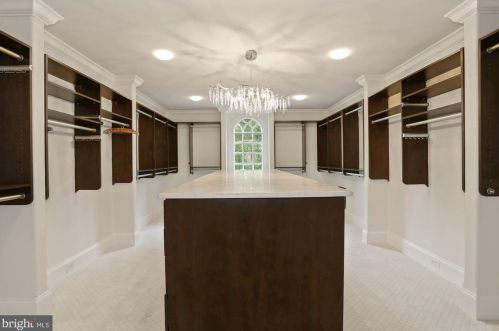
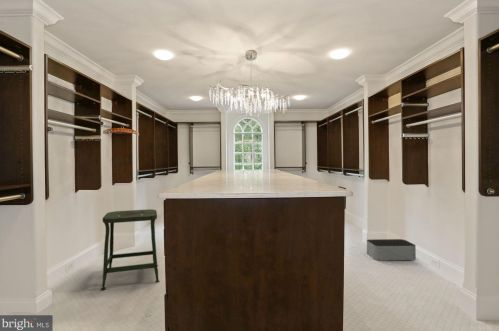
+ storage bin (390, 249)
+ stool (135, 252)
